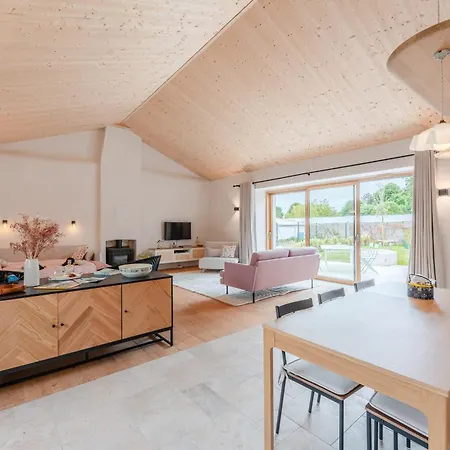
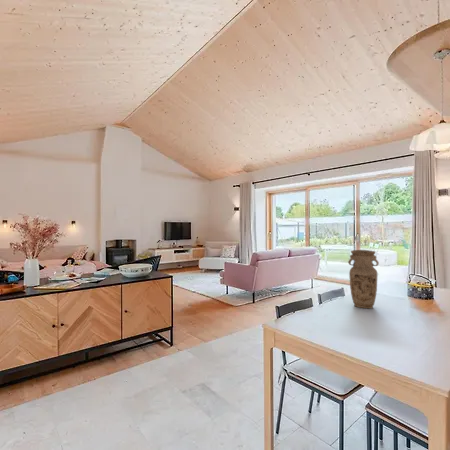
+ vase (363, 278)
